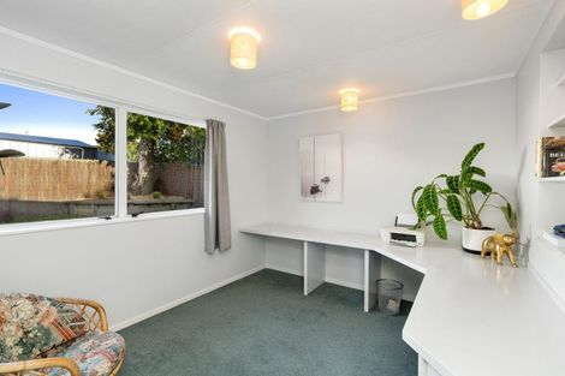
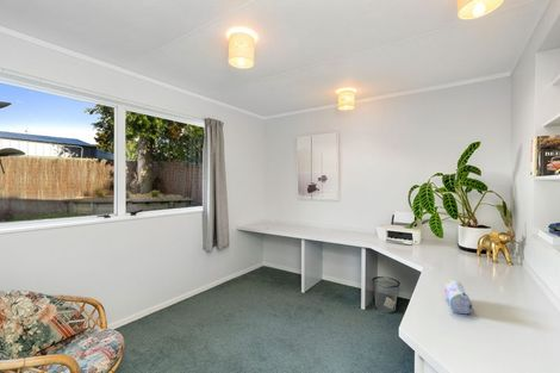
+ pencil case (456, 294)
